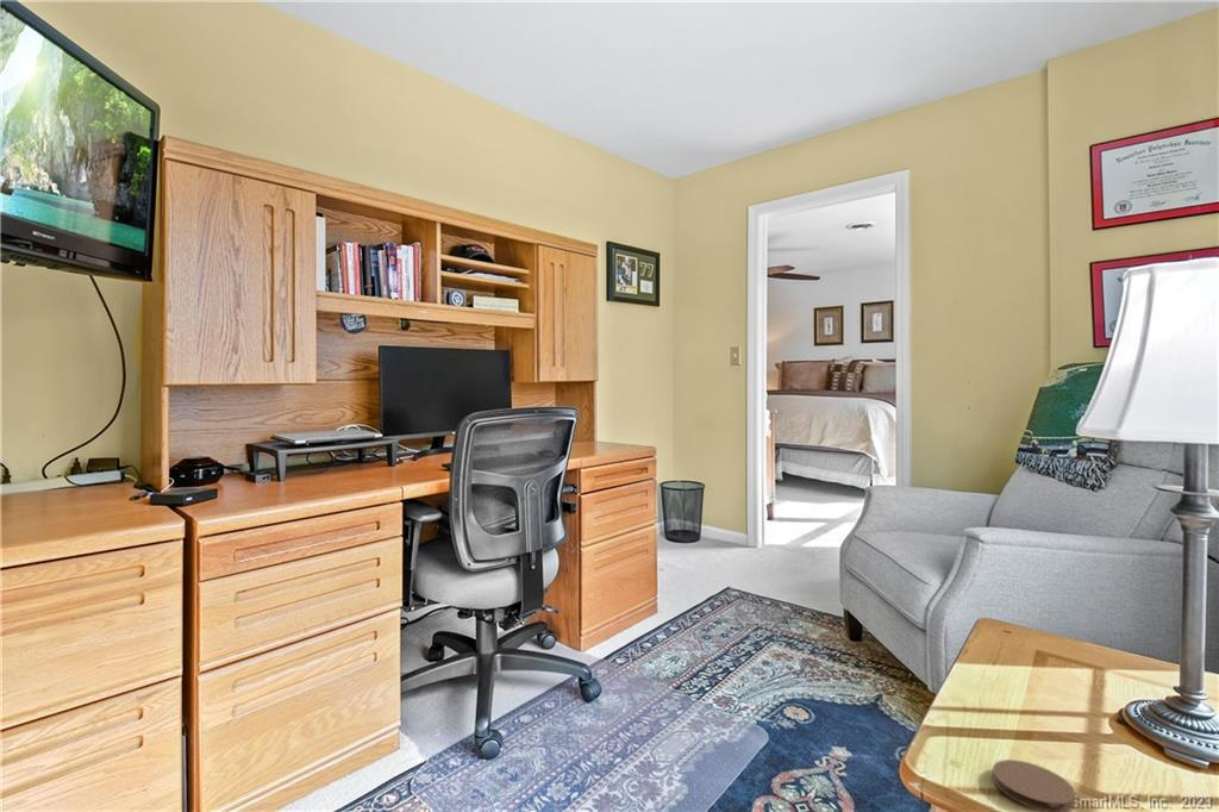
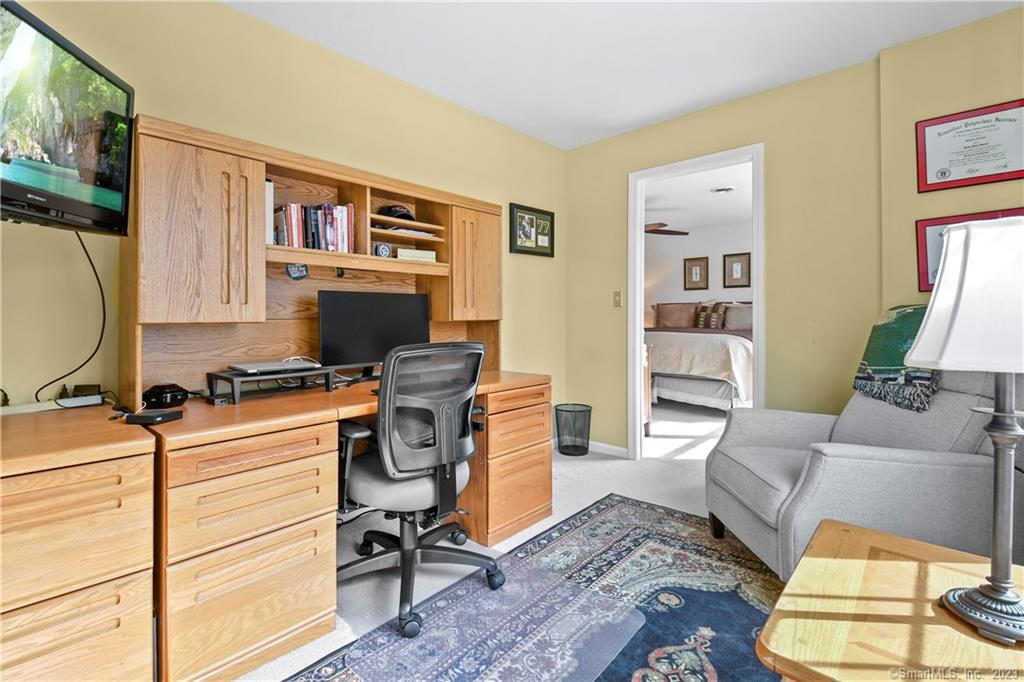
- coaster (1032, 785)
